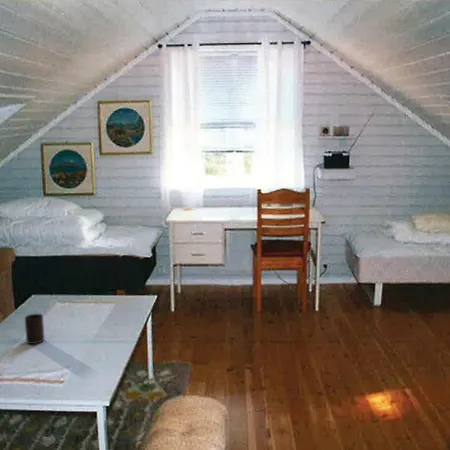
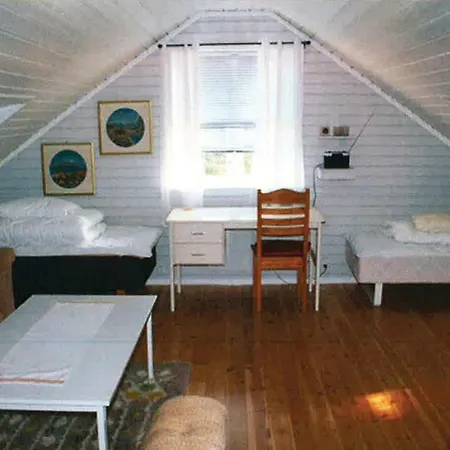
- cup (34, 328)
